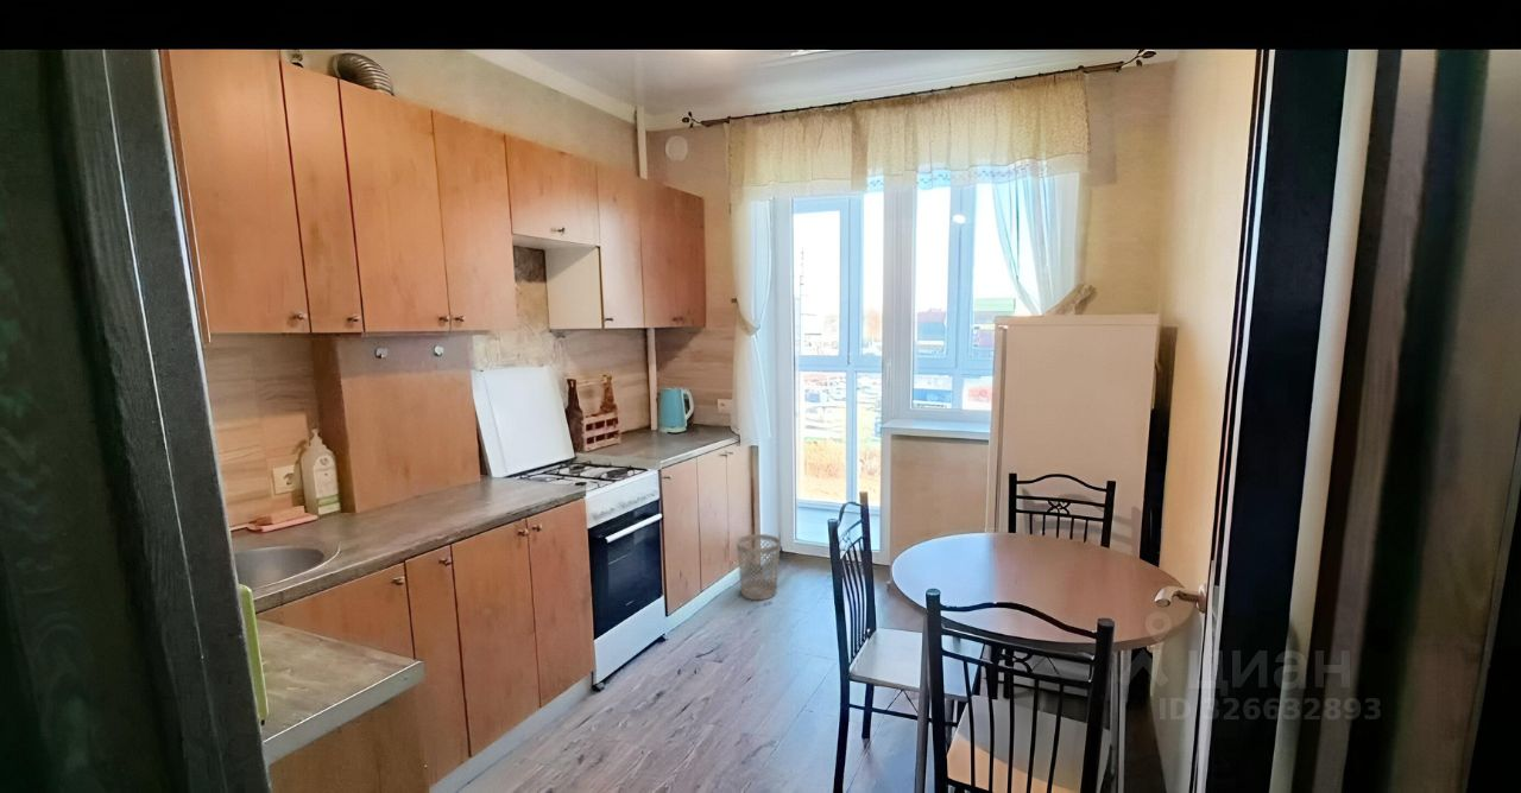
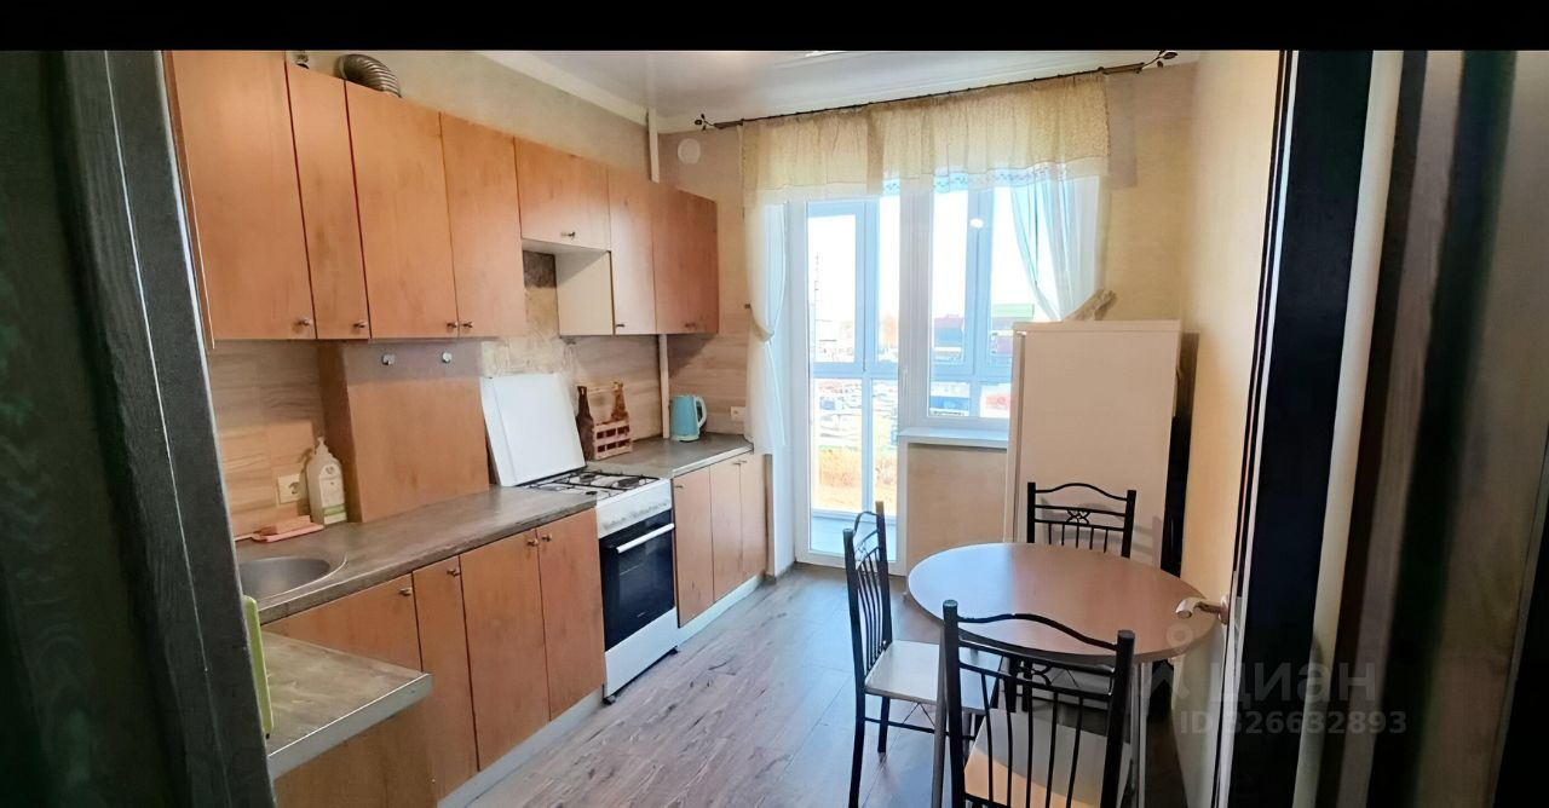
- wastebasket (758, 567)
